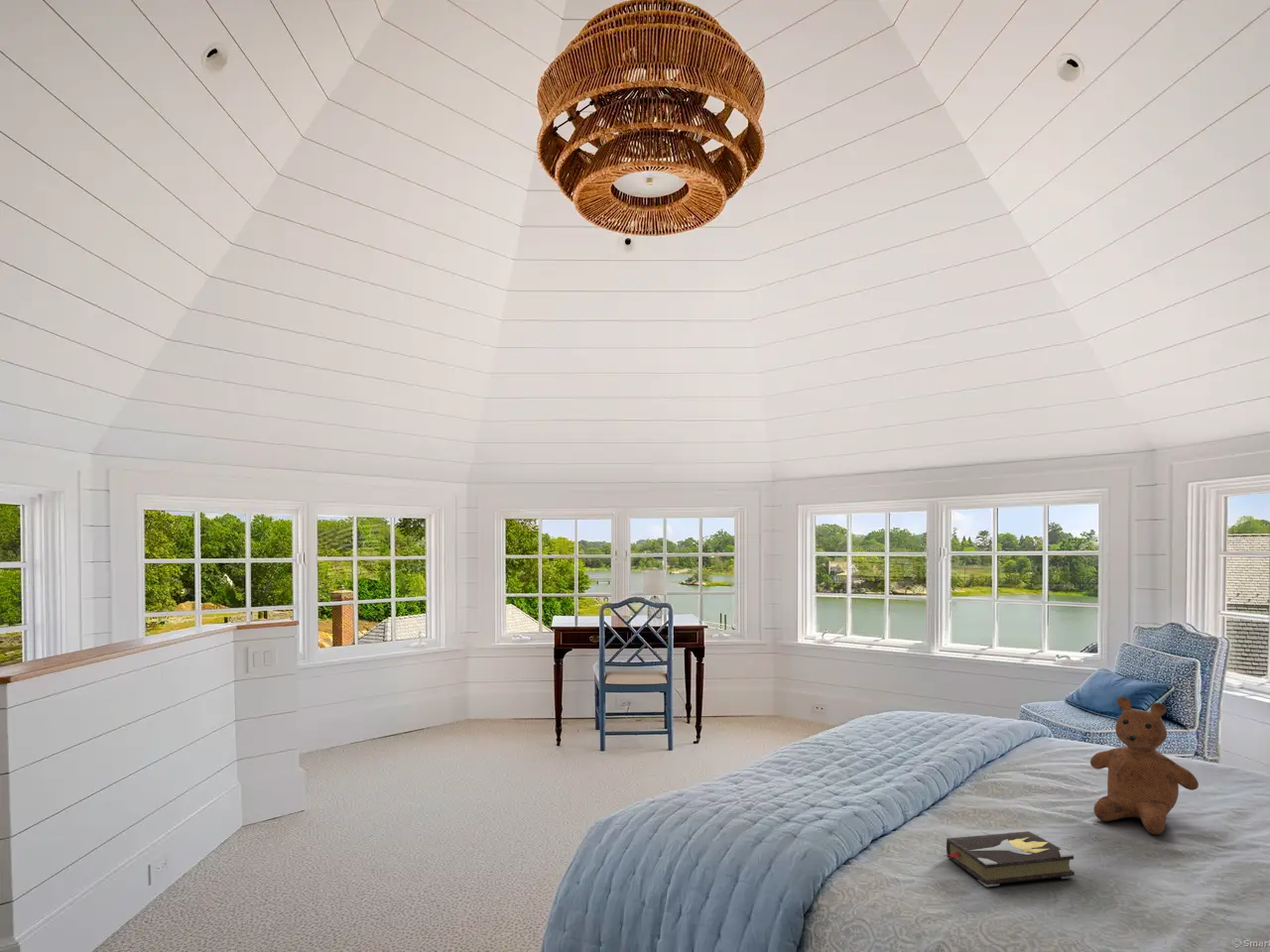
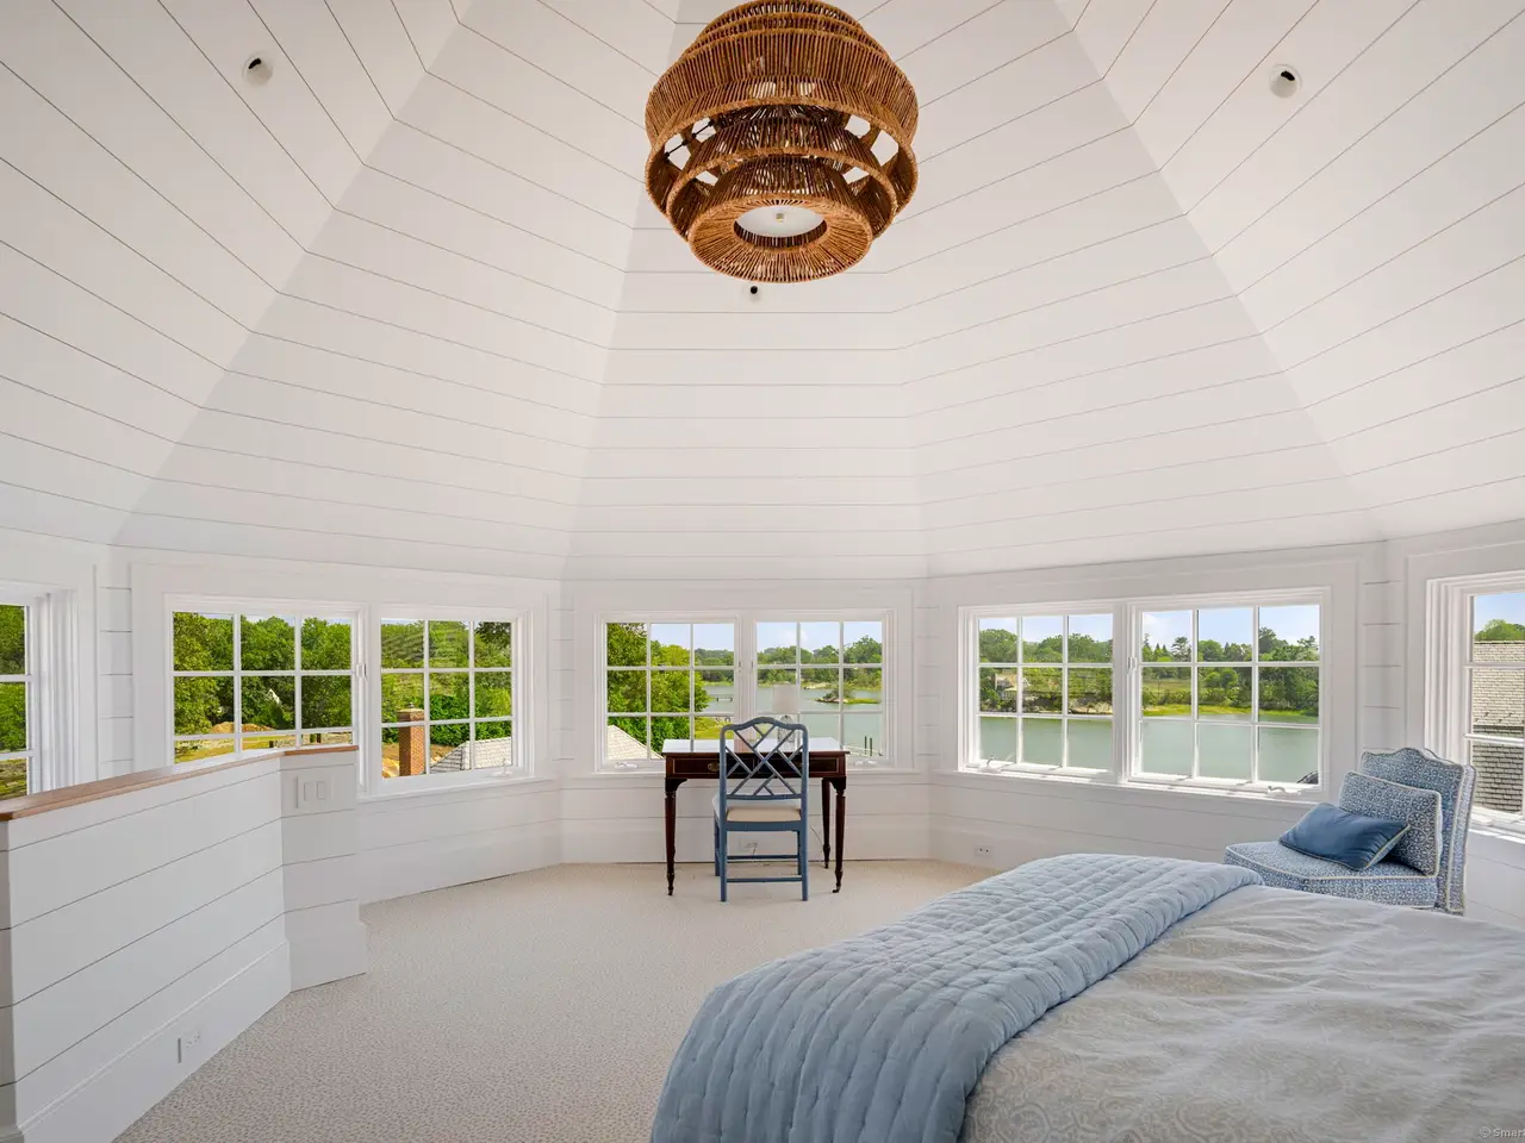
- hardback book (1008, 855)
- teddy bear (1136, 761)
